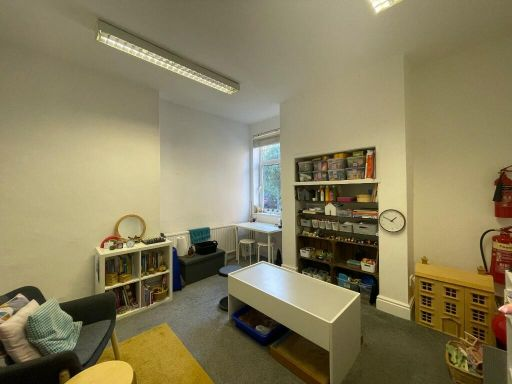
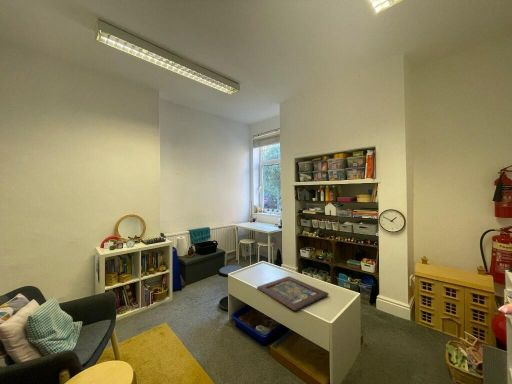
+ religious icon (291, 290)
